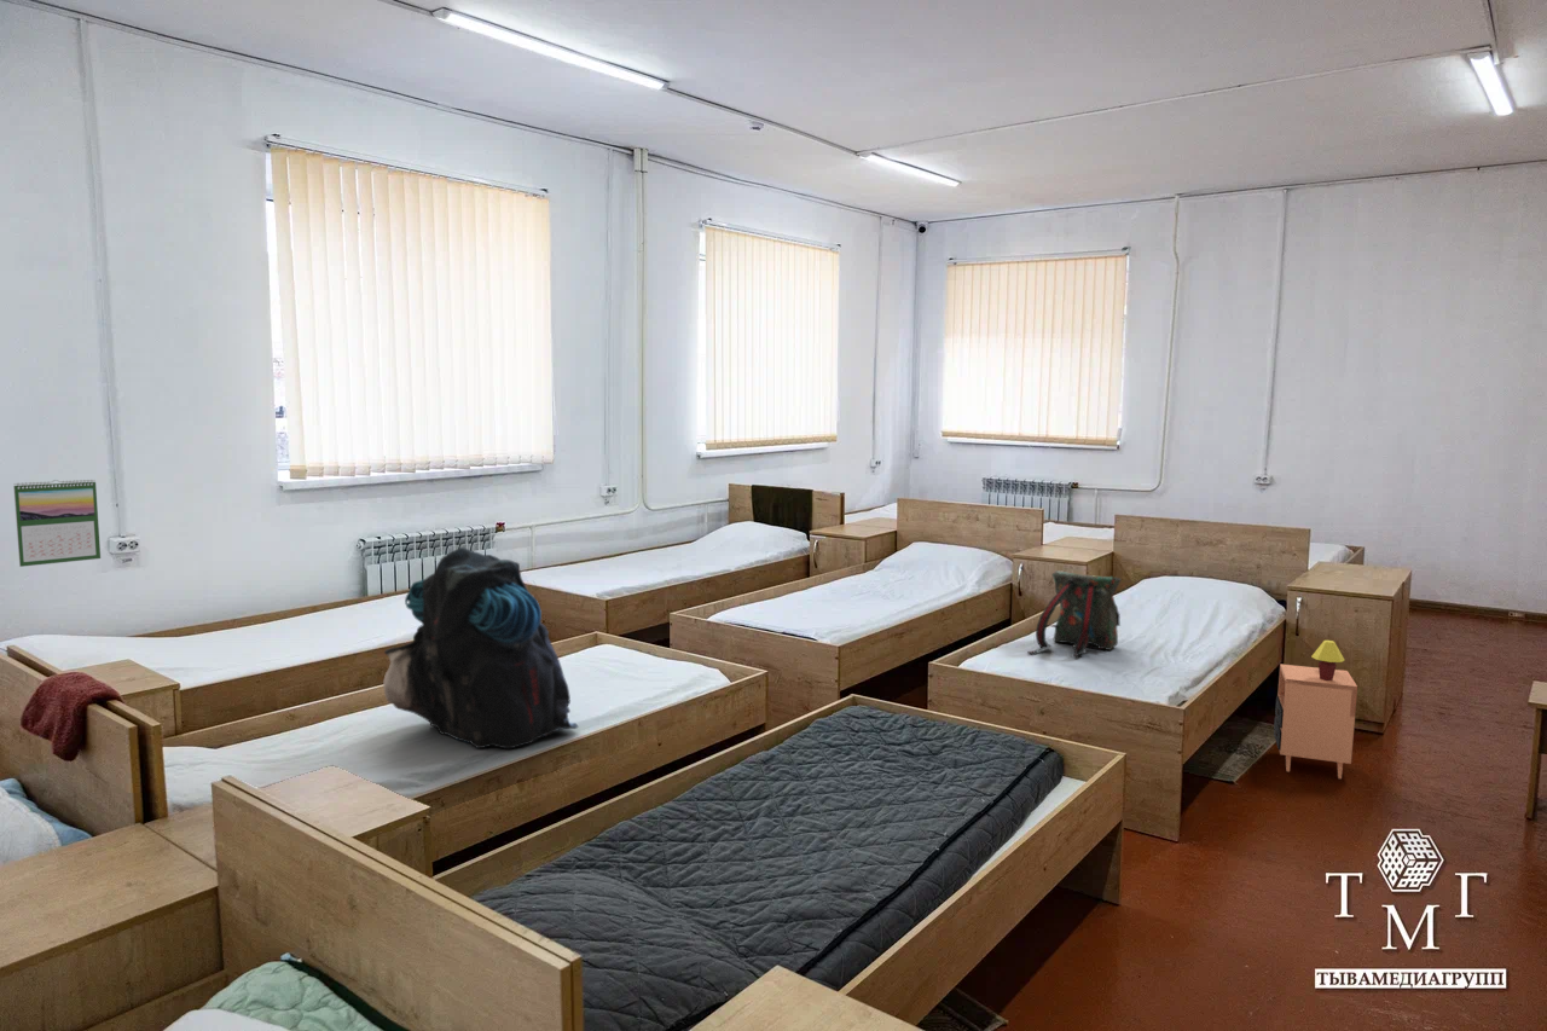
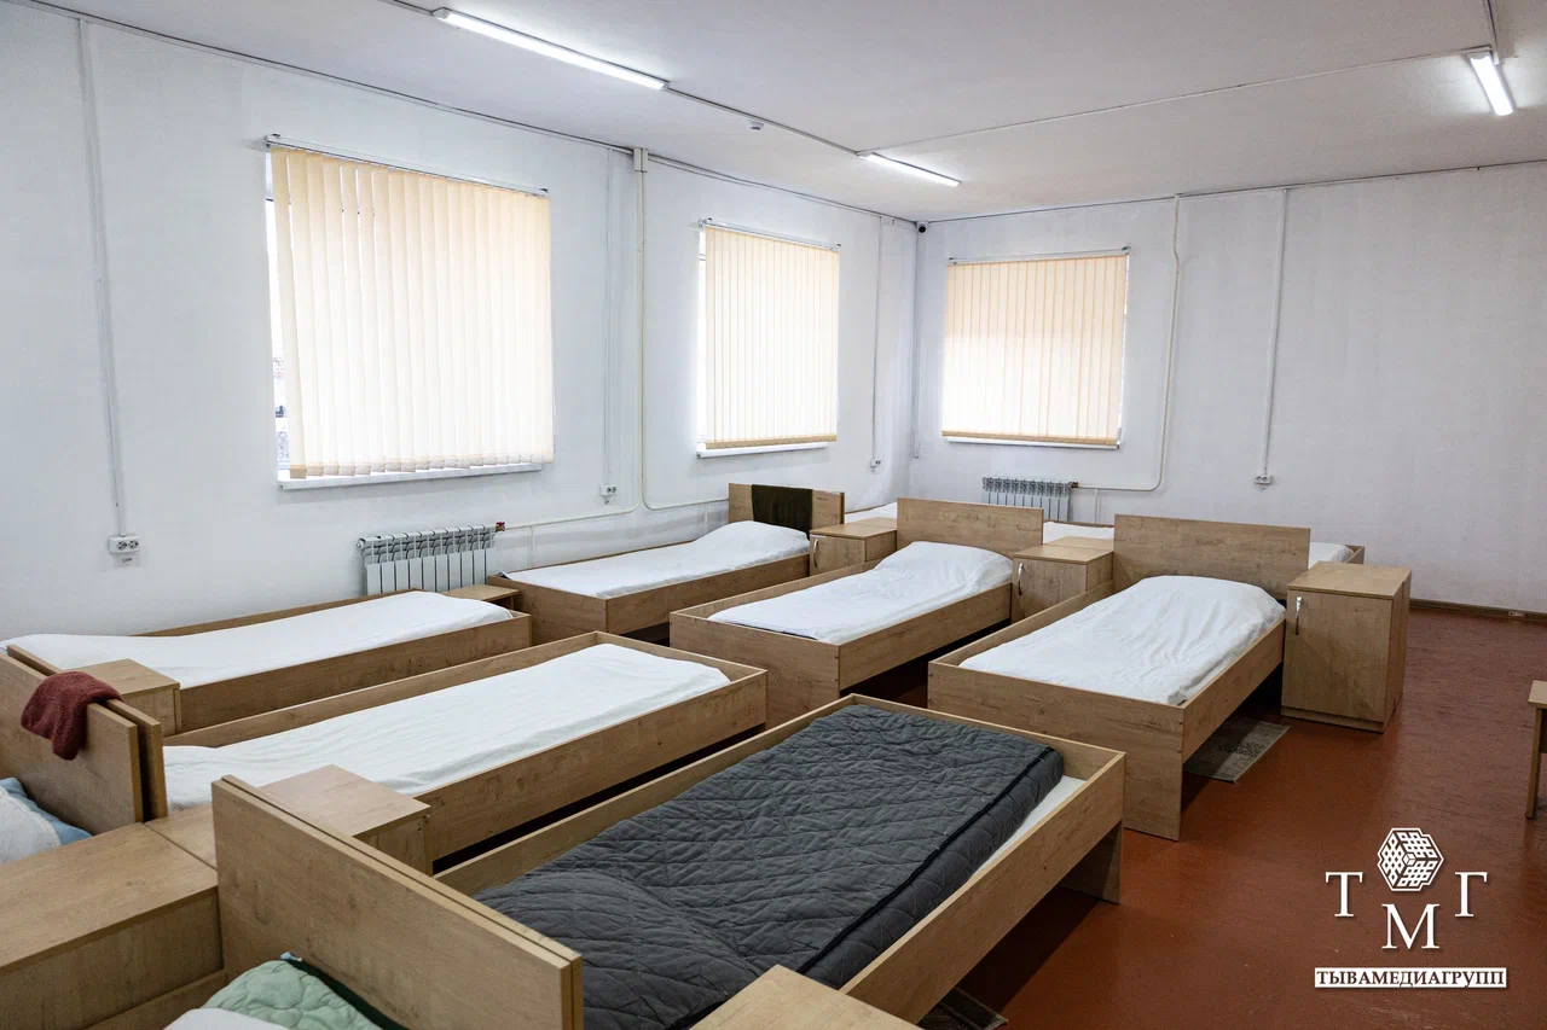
- backpack (479, 641)
- backpack (1073, 612)
- nightstand (1313, 701)
- calendar (58, 521)
